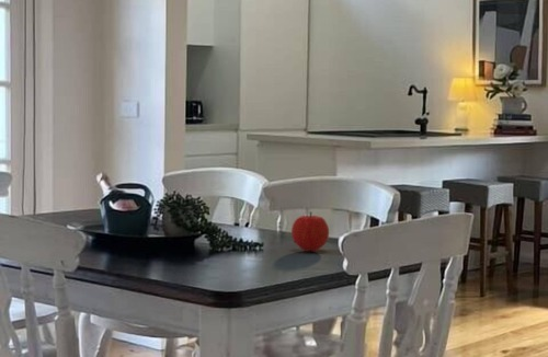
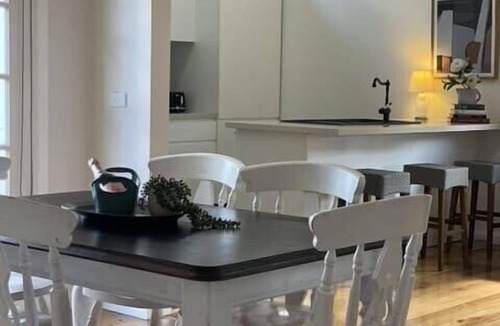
- fruit (309, 231)
